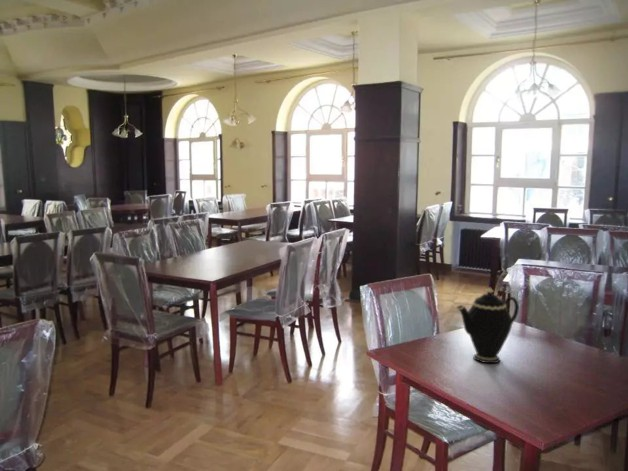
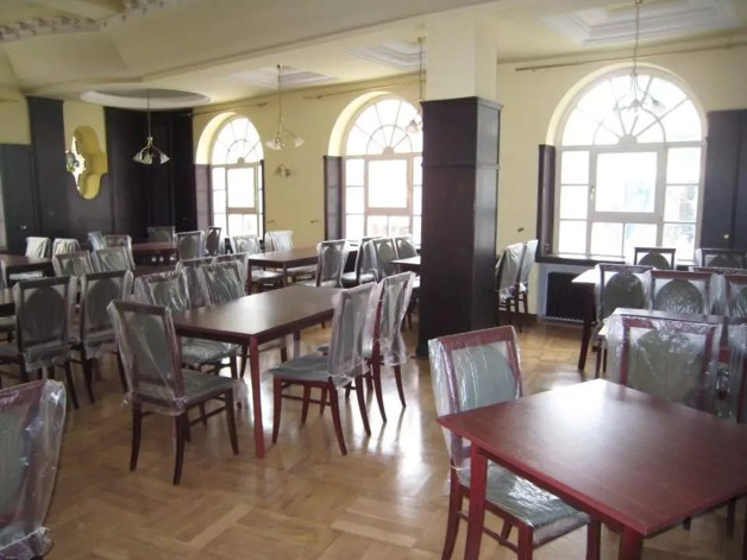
- teapot (487, 323)
